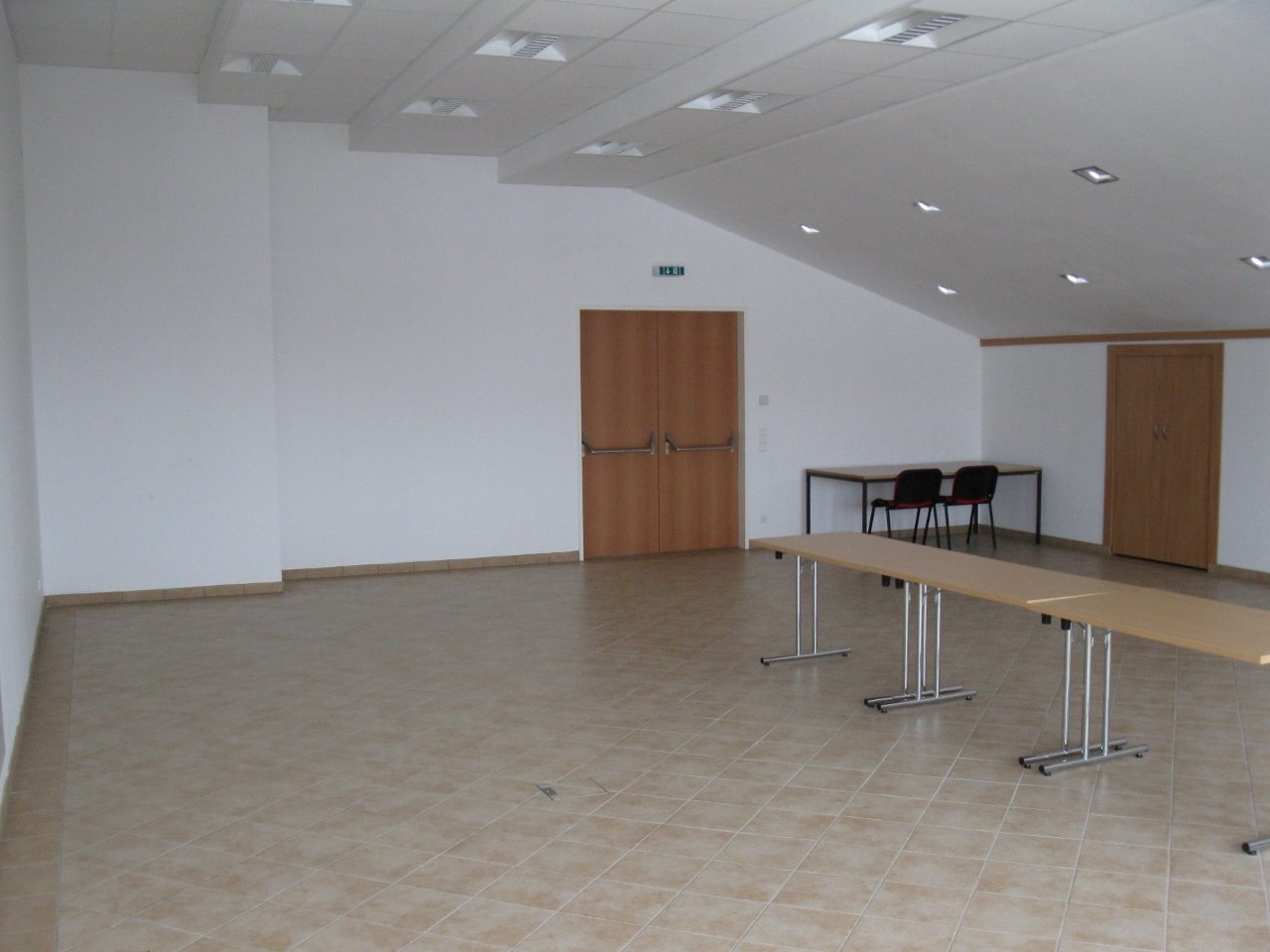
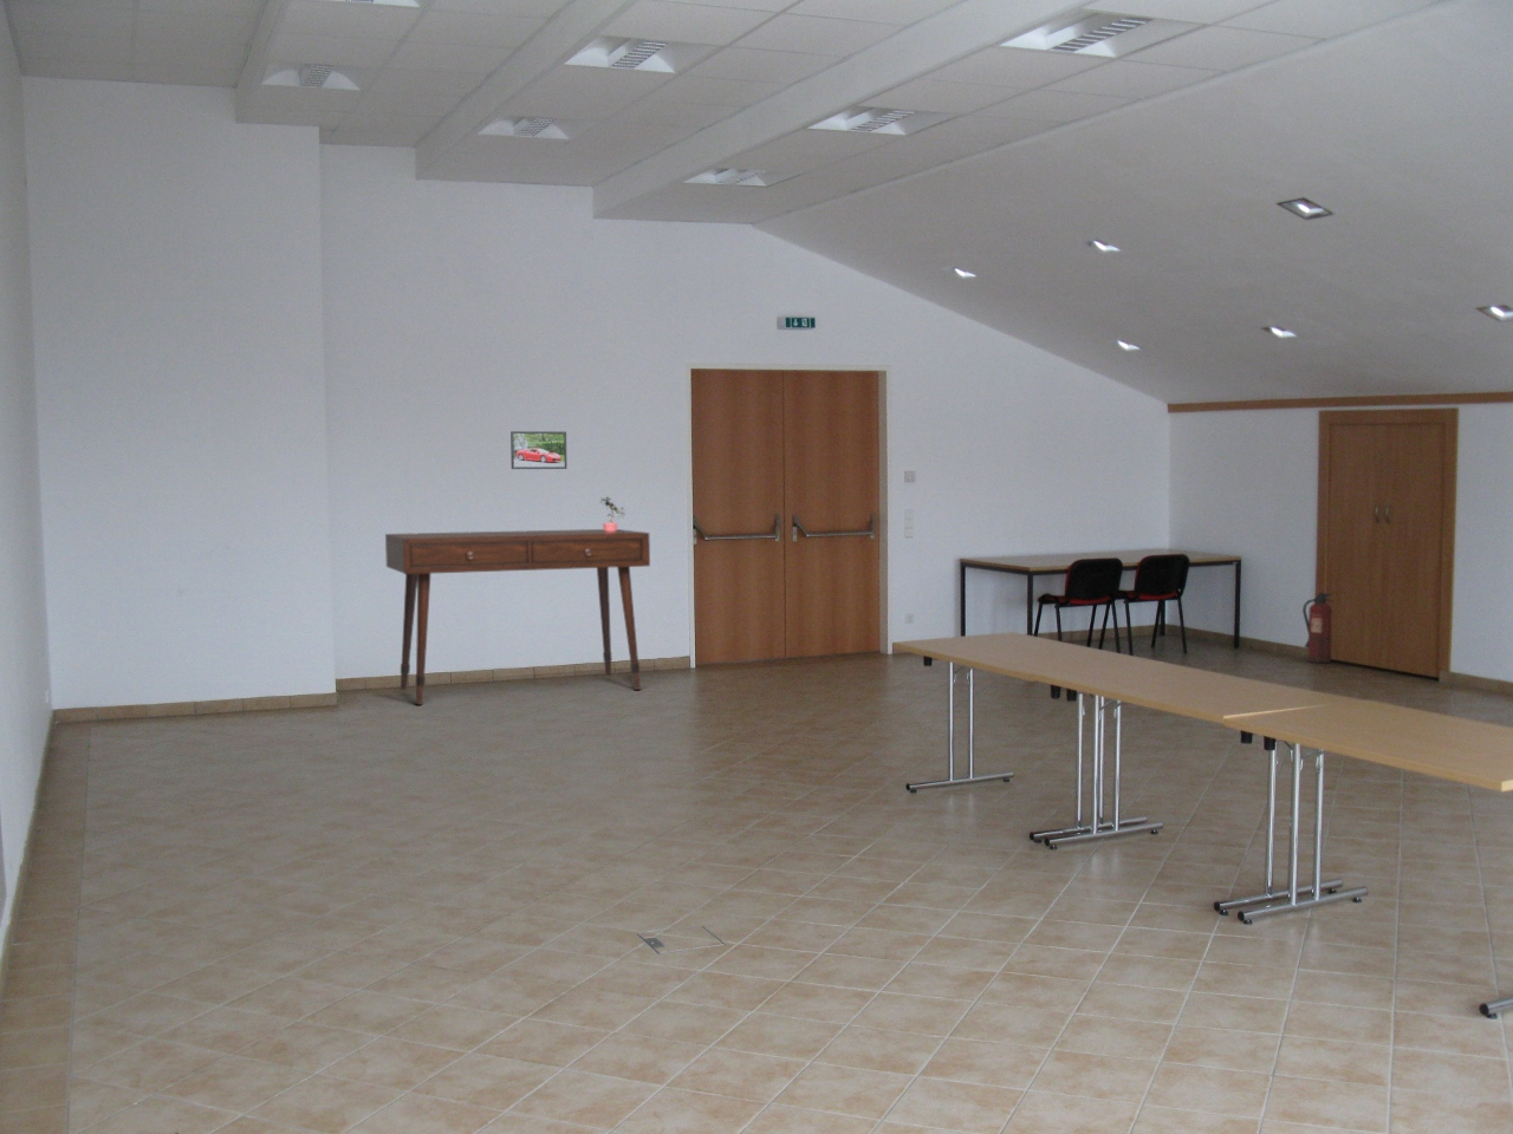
+ potted plant (612, 512)
+ desk (518, 569)
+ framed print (538, 450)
+ fire extinguisher (1316, 627)
